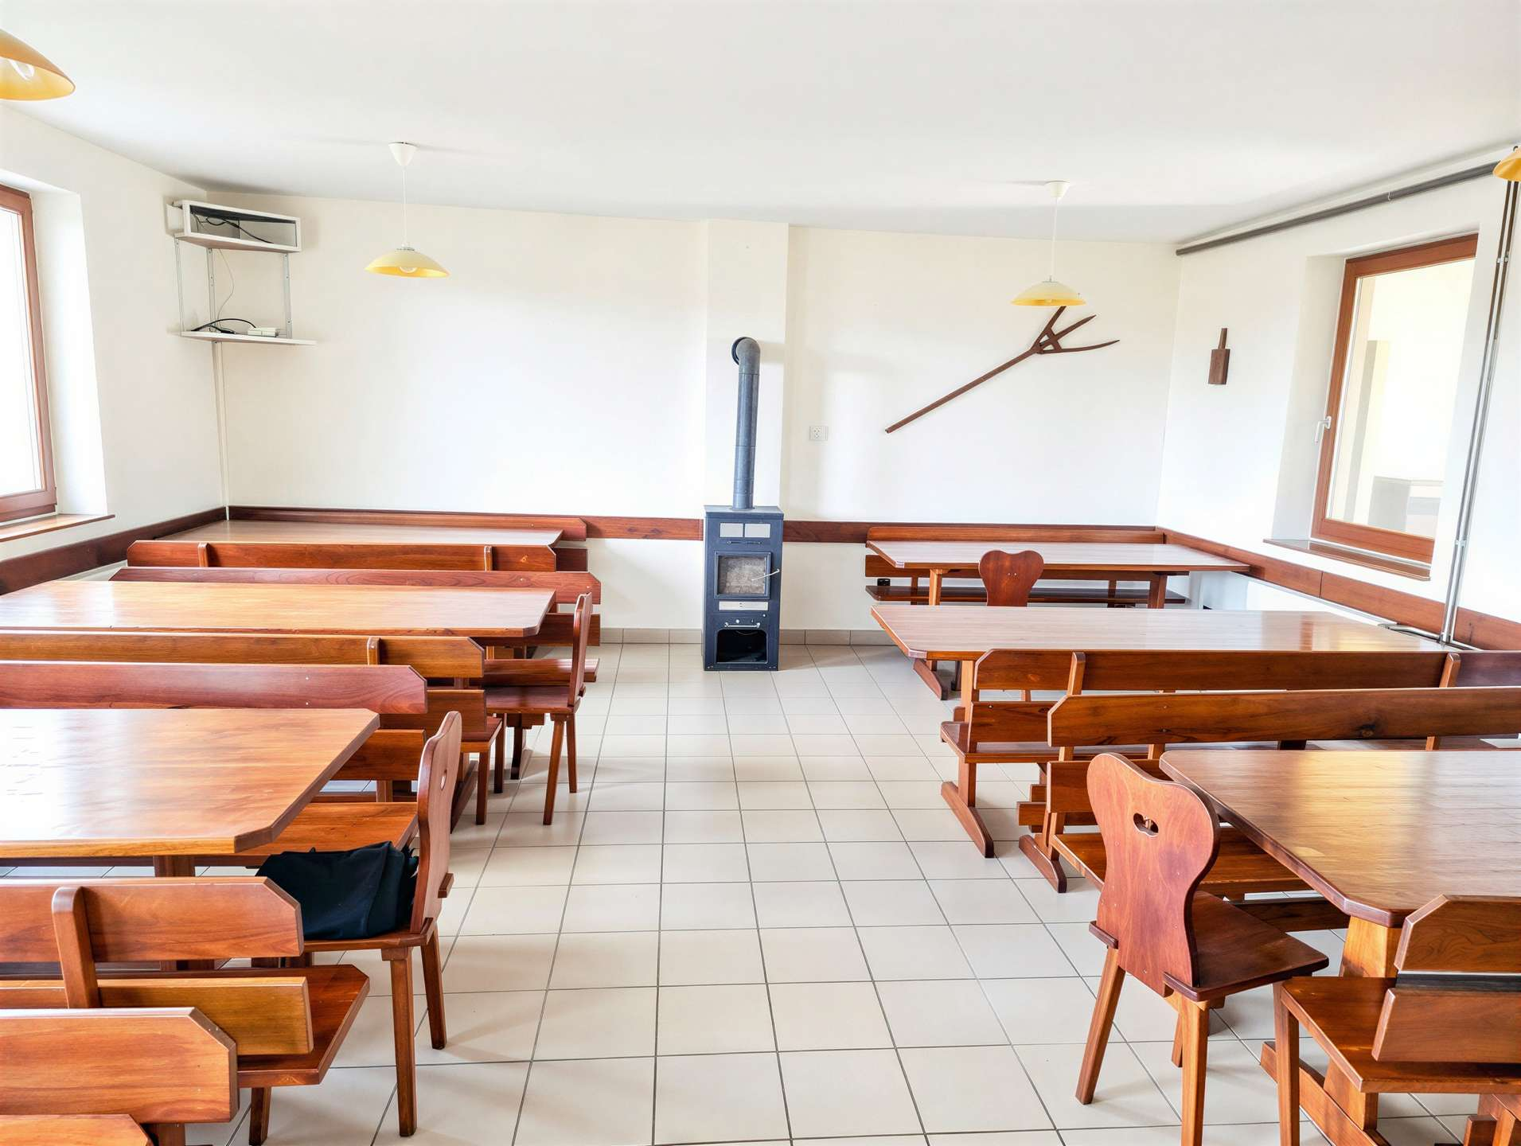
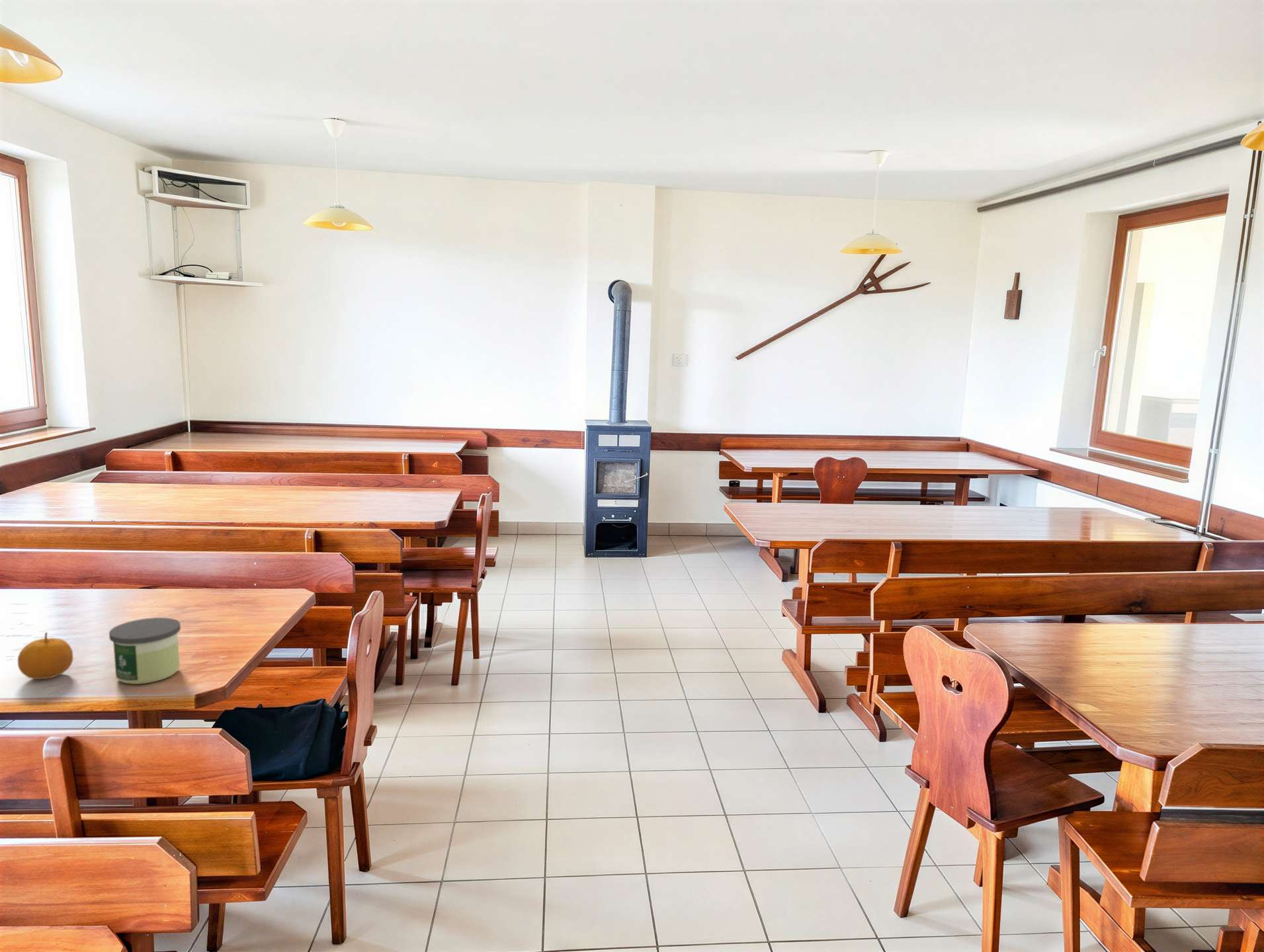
+ candle (147, 651)
+ fruit (46, 654)
